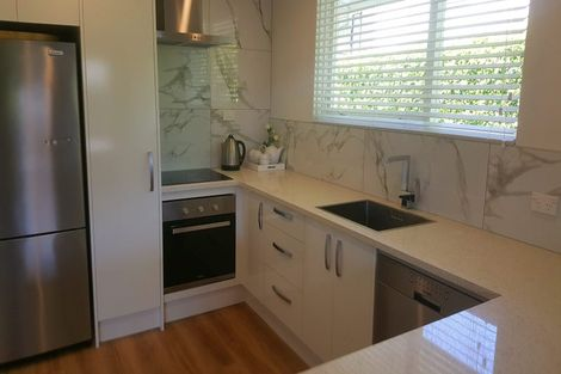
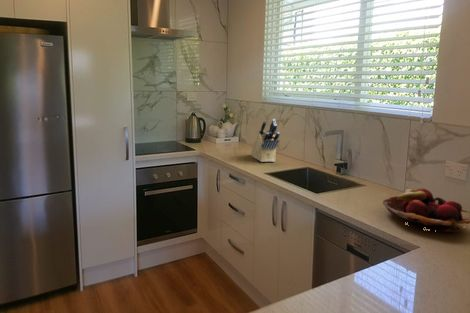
+ knife block (265, 139)
+ fruit basket (424, 207)
